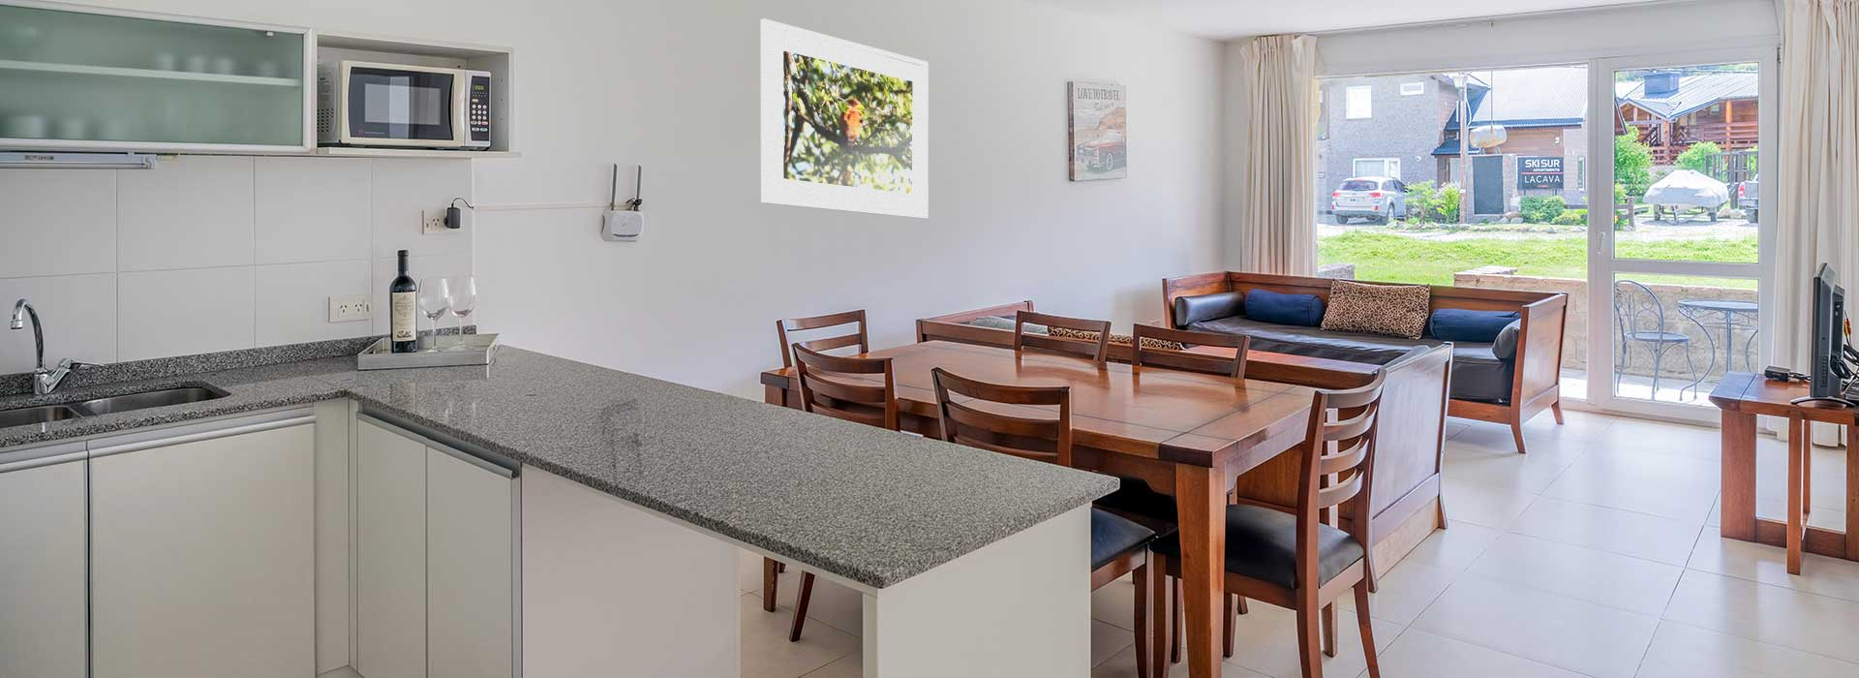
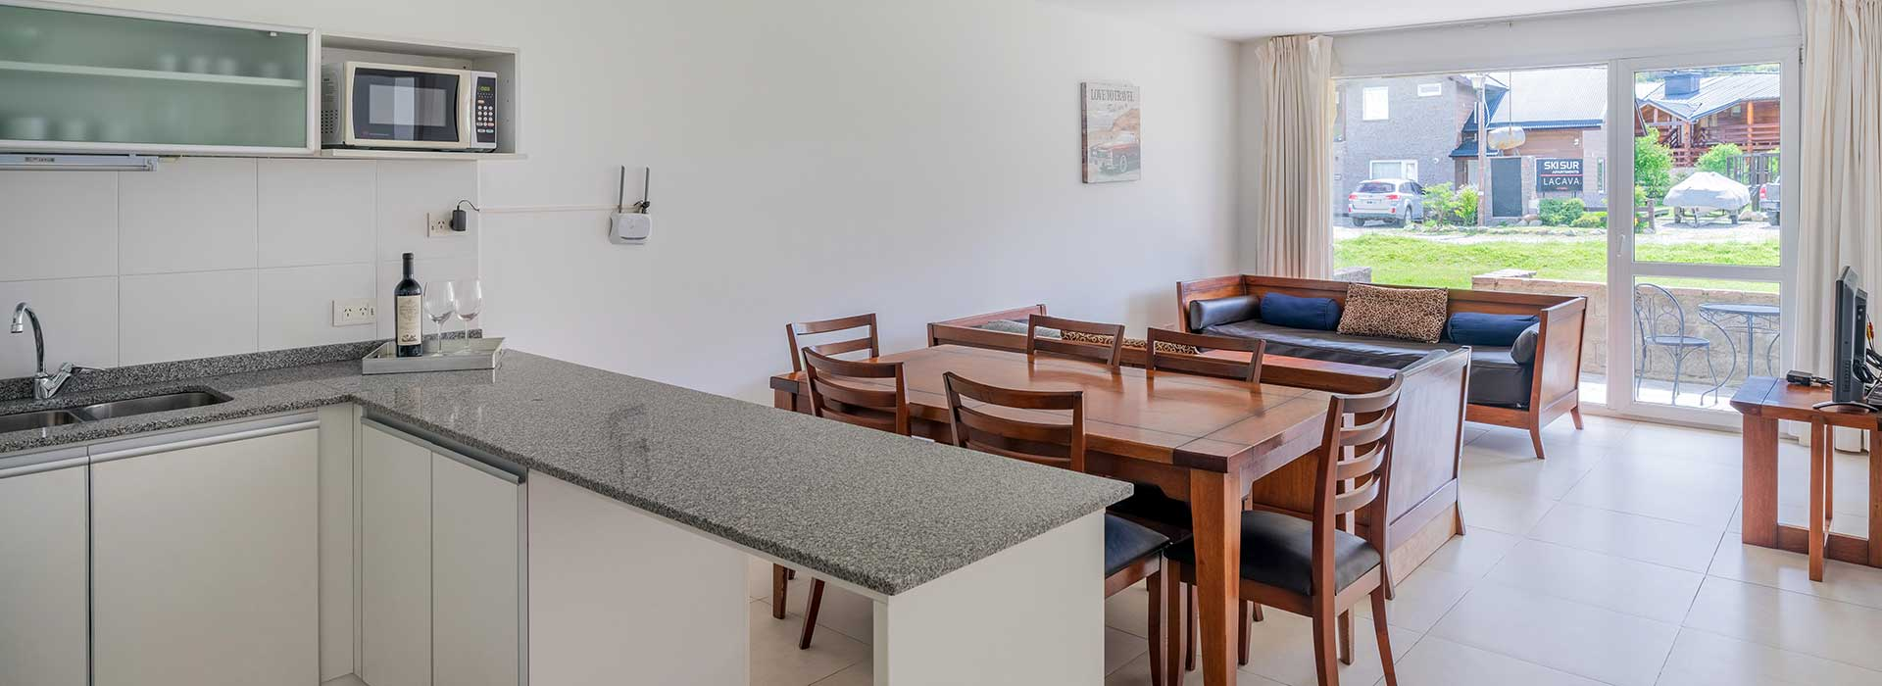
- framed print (851, 127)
